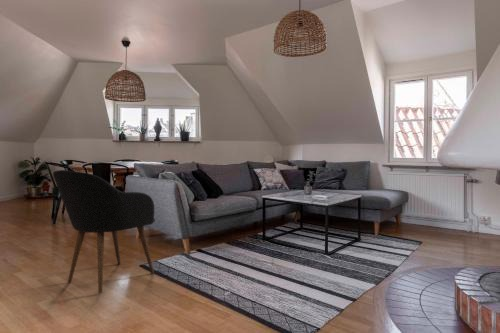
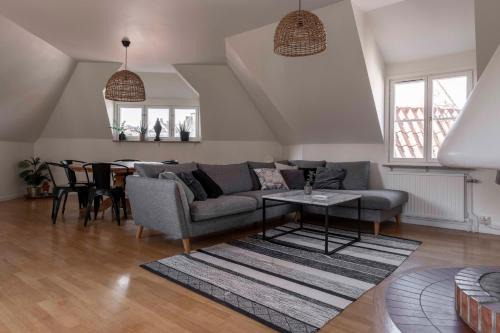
- armchair (108, 223)
